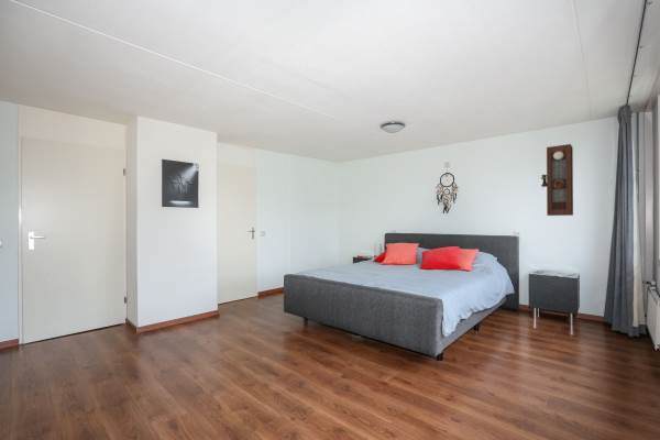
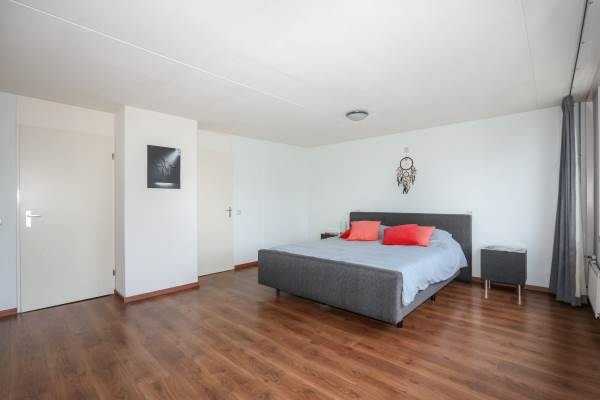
- pendulum clock (556, 180)
